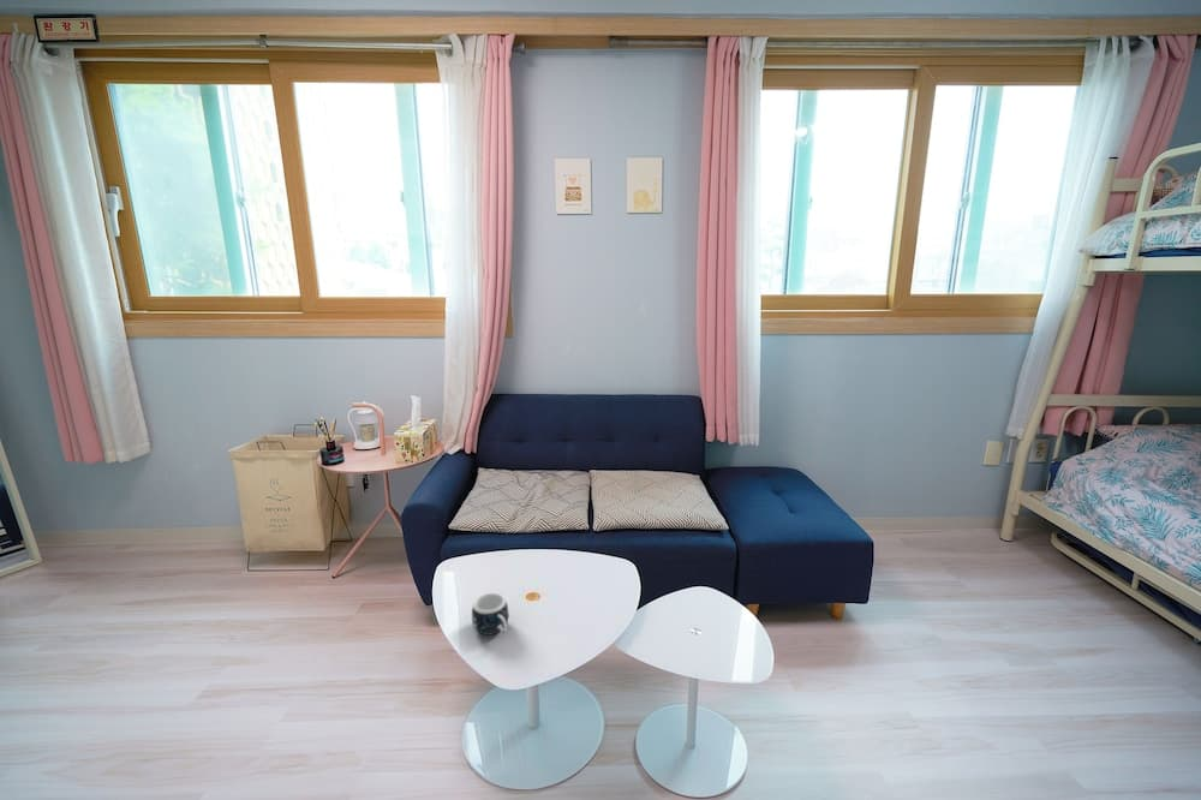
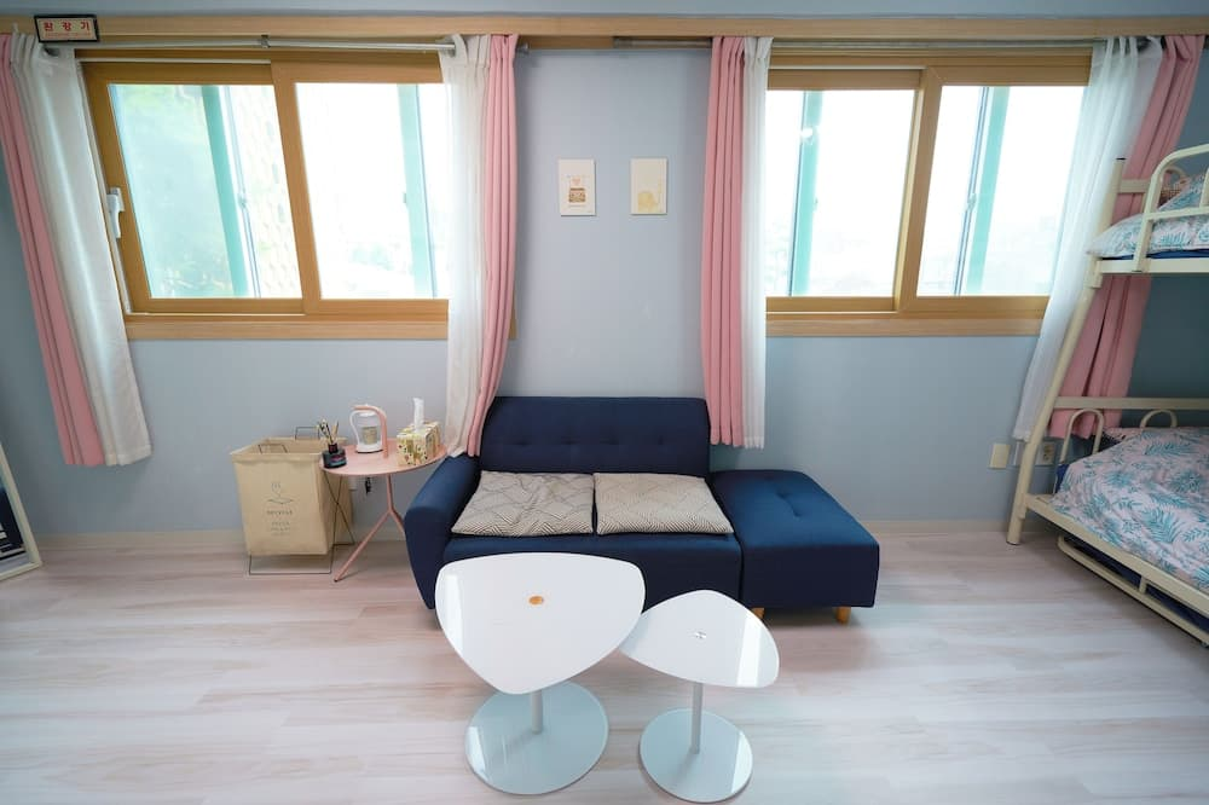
- mug (492, 617)
